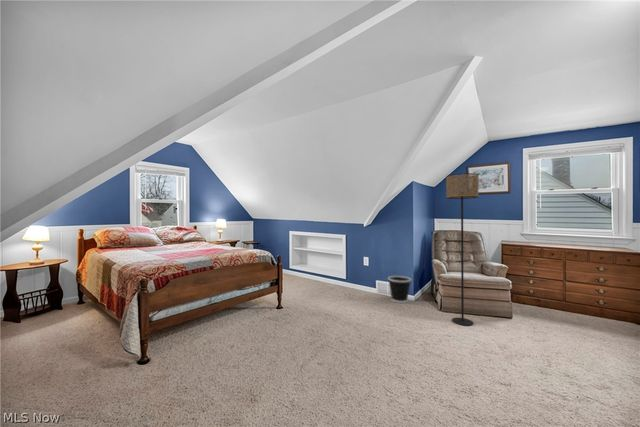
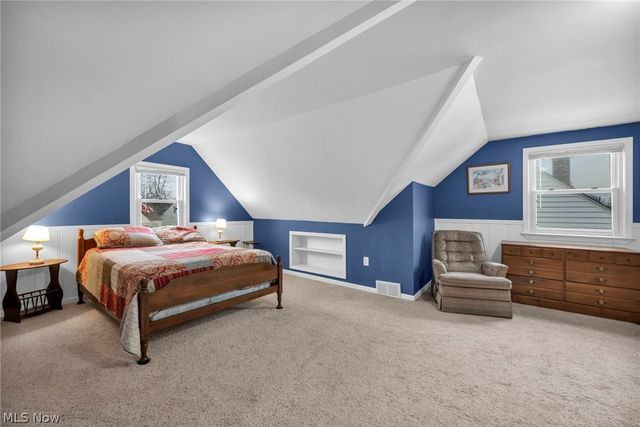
- floor lamp (462, 248)
- wastebasket (399, 289)
